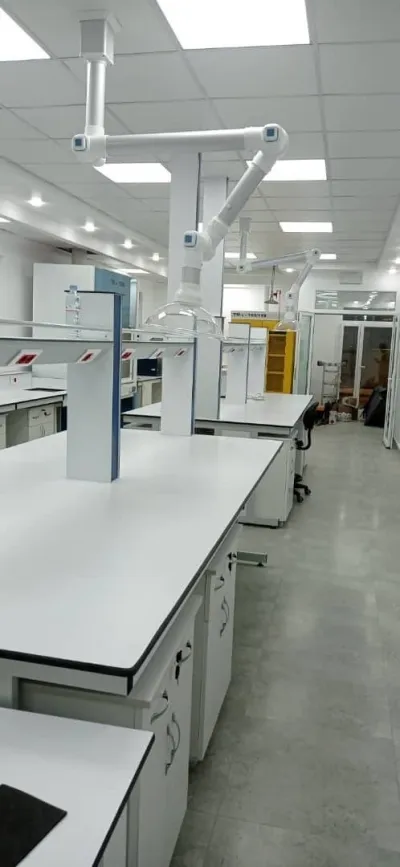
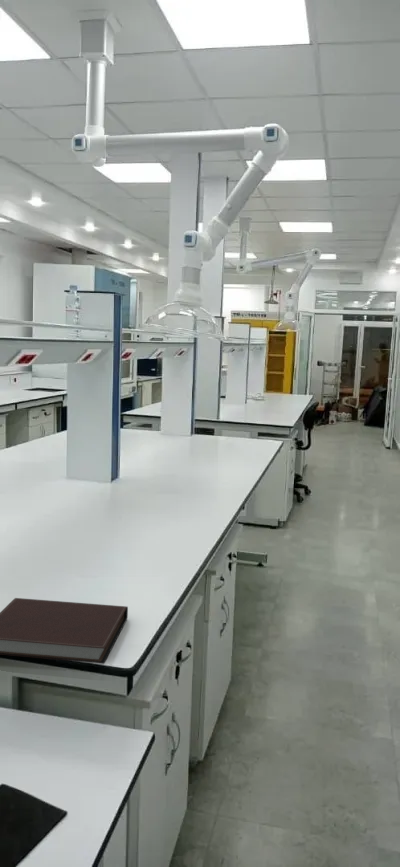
+ notebook (56, 627)
